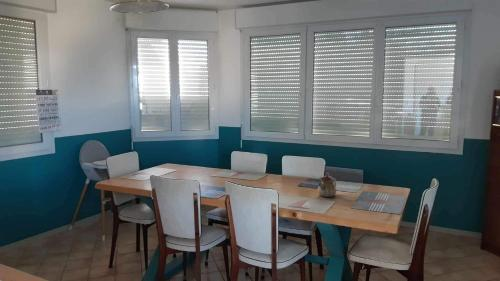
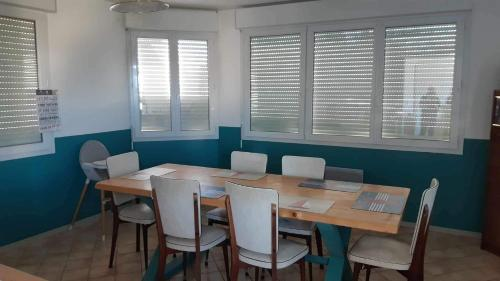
- teapot (327, 183)
